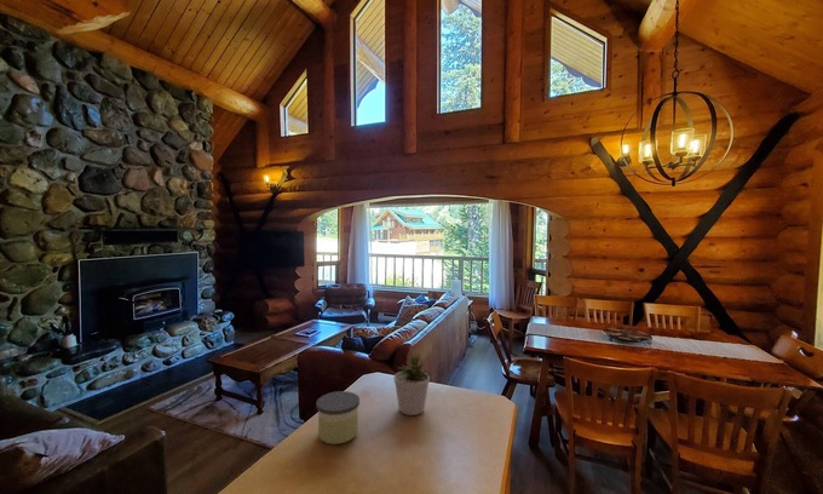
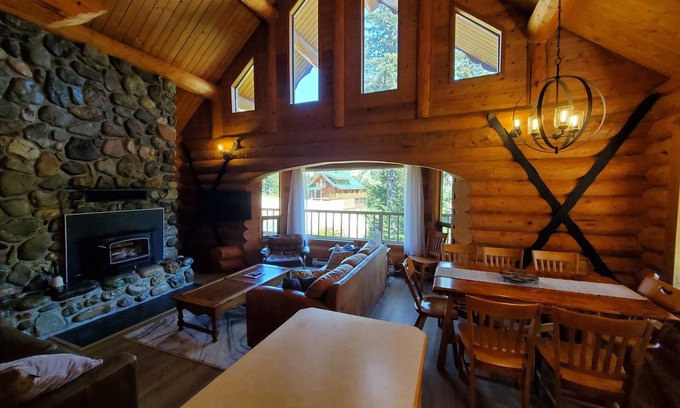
- candle (338, 417)
- potted plant (413, 380)
